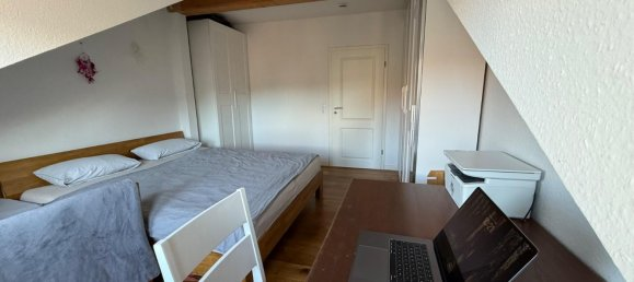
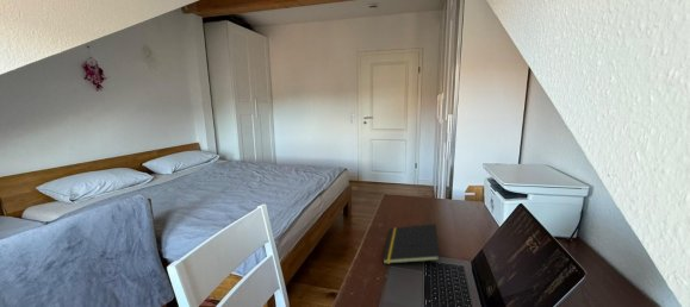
+ notepad (411, 242)
